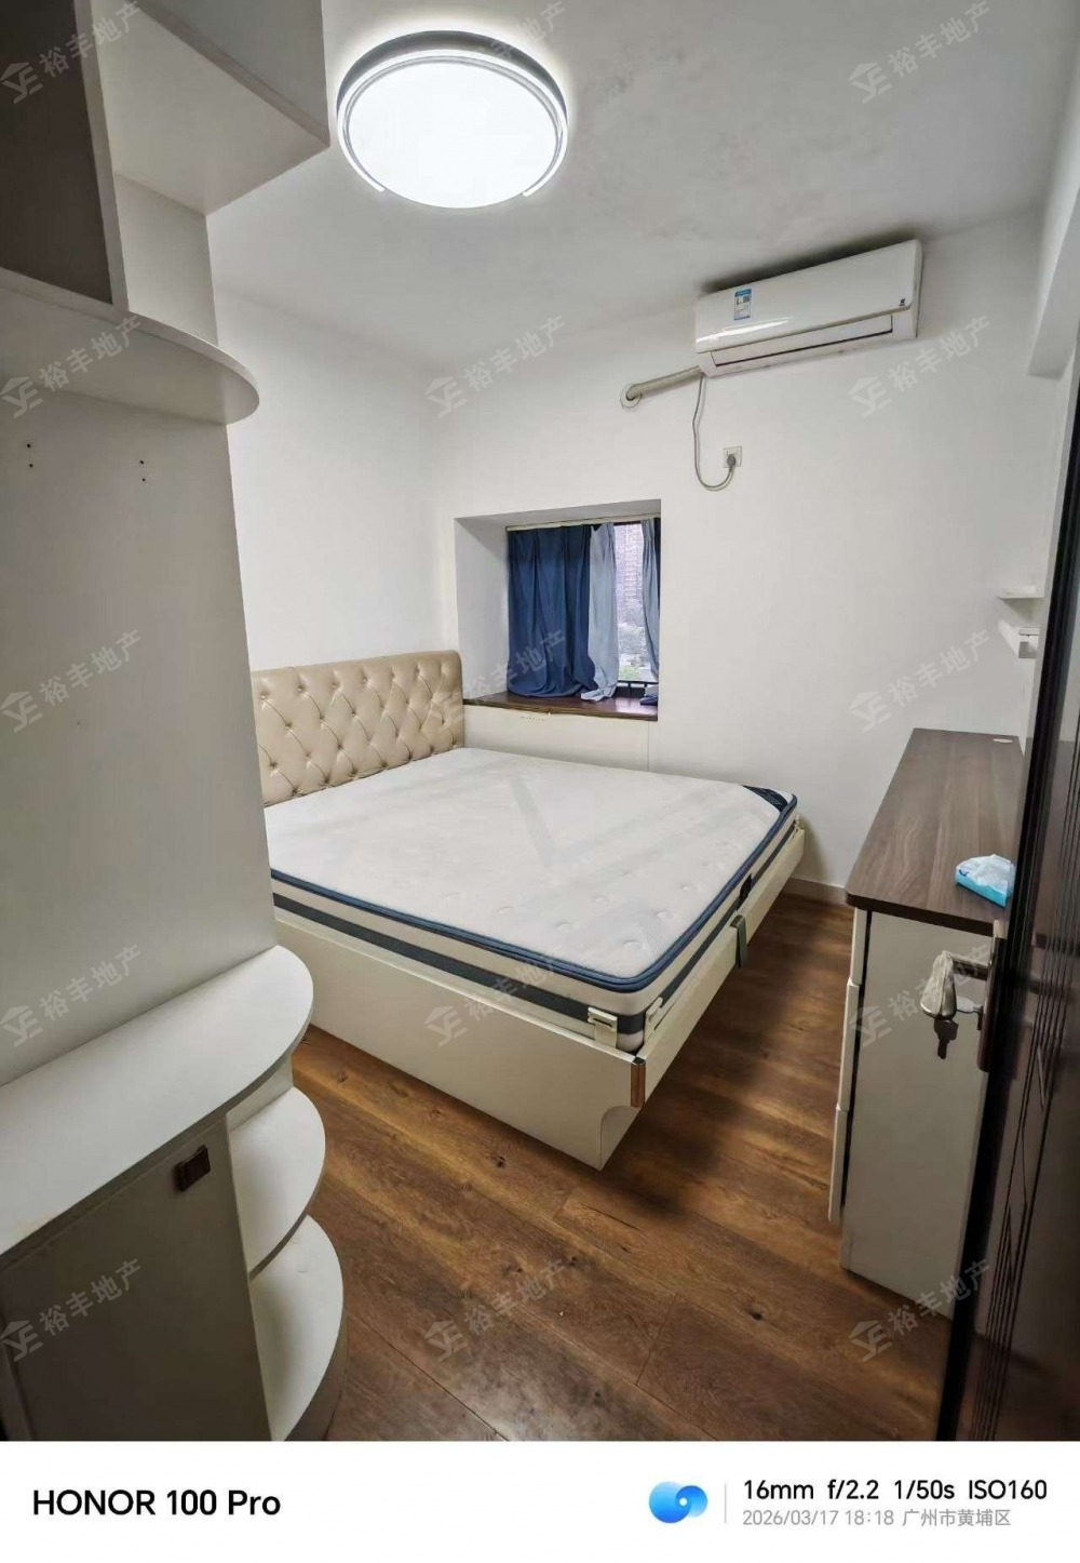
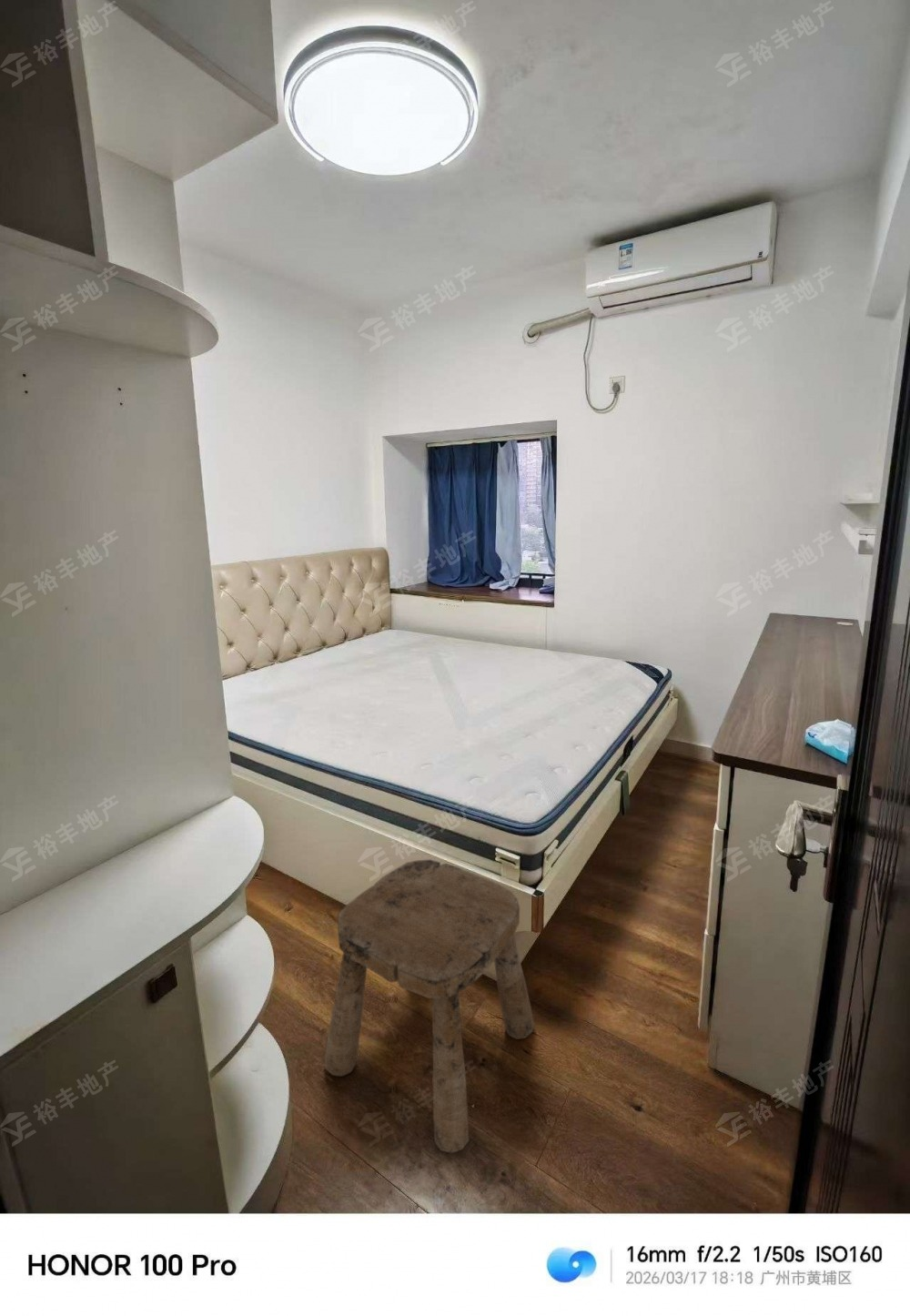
+ stool (430, 980)
